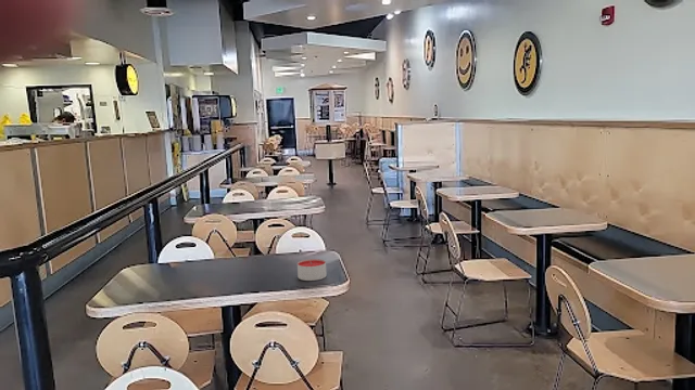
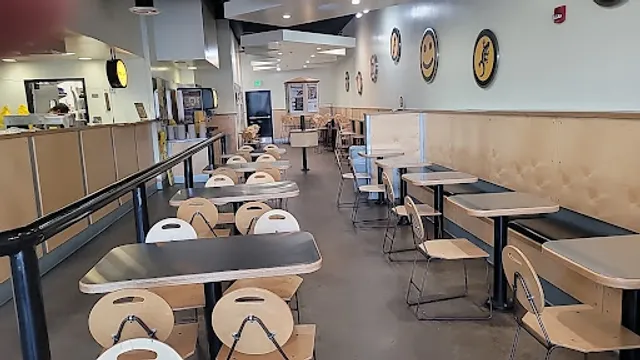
- candle (312, 269)
